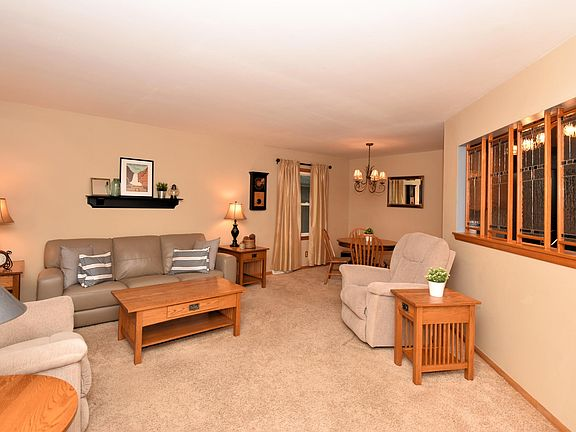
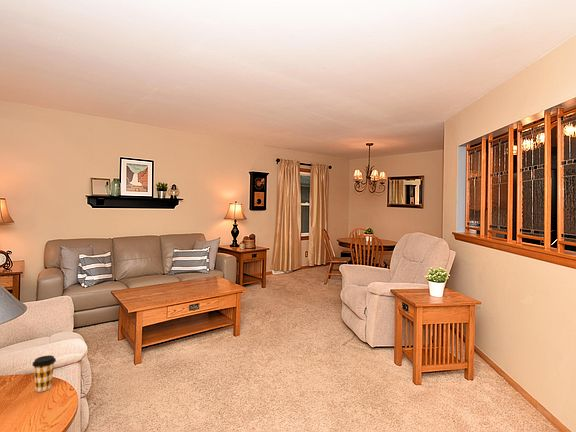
+ coffee cup (43, 373)
